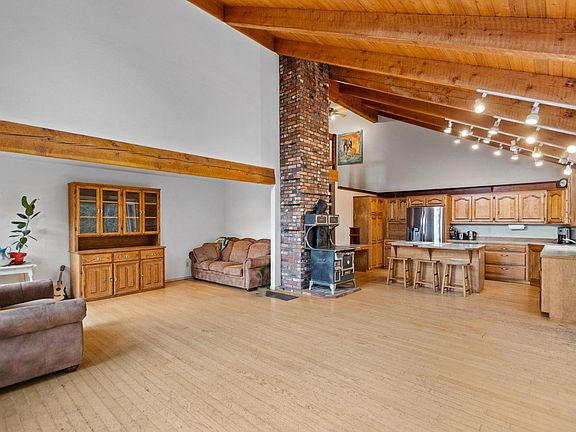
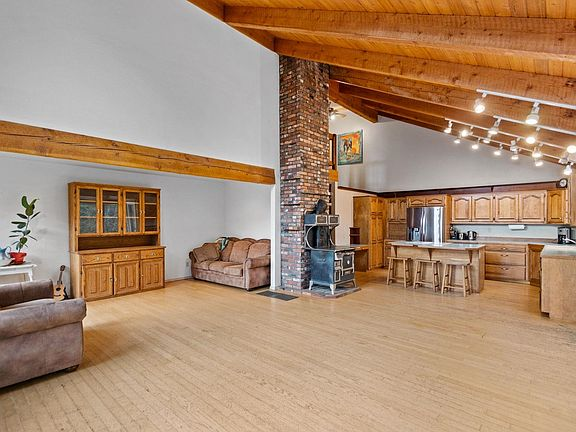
- indoor plant (262, 280)
